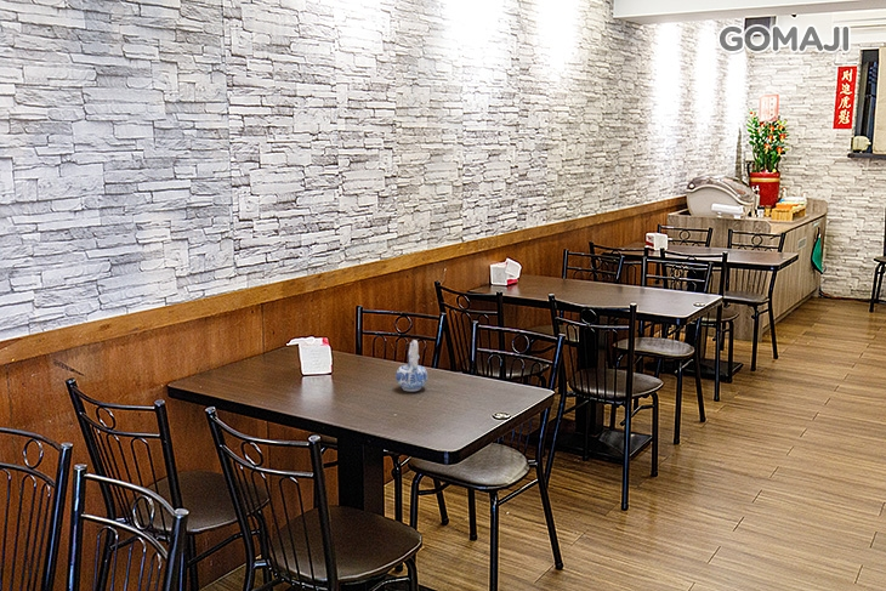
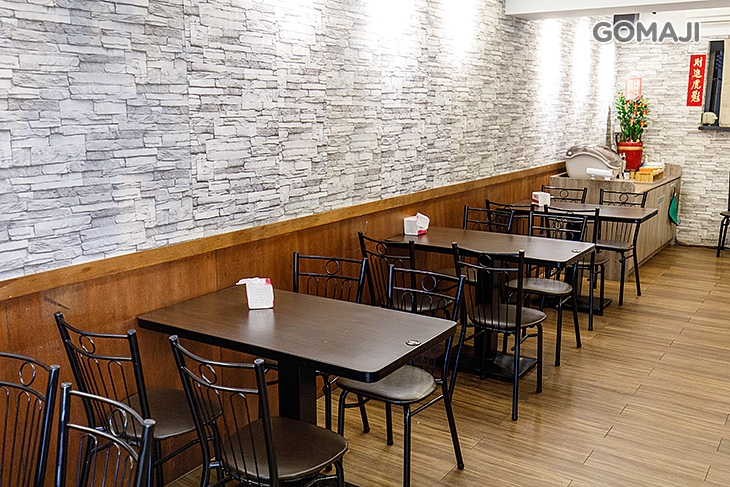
- ceramic pitcher (411, 363)
